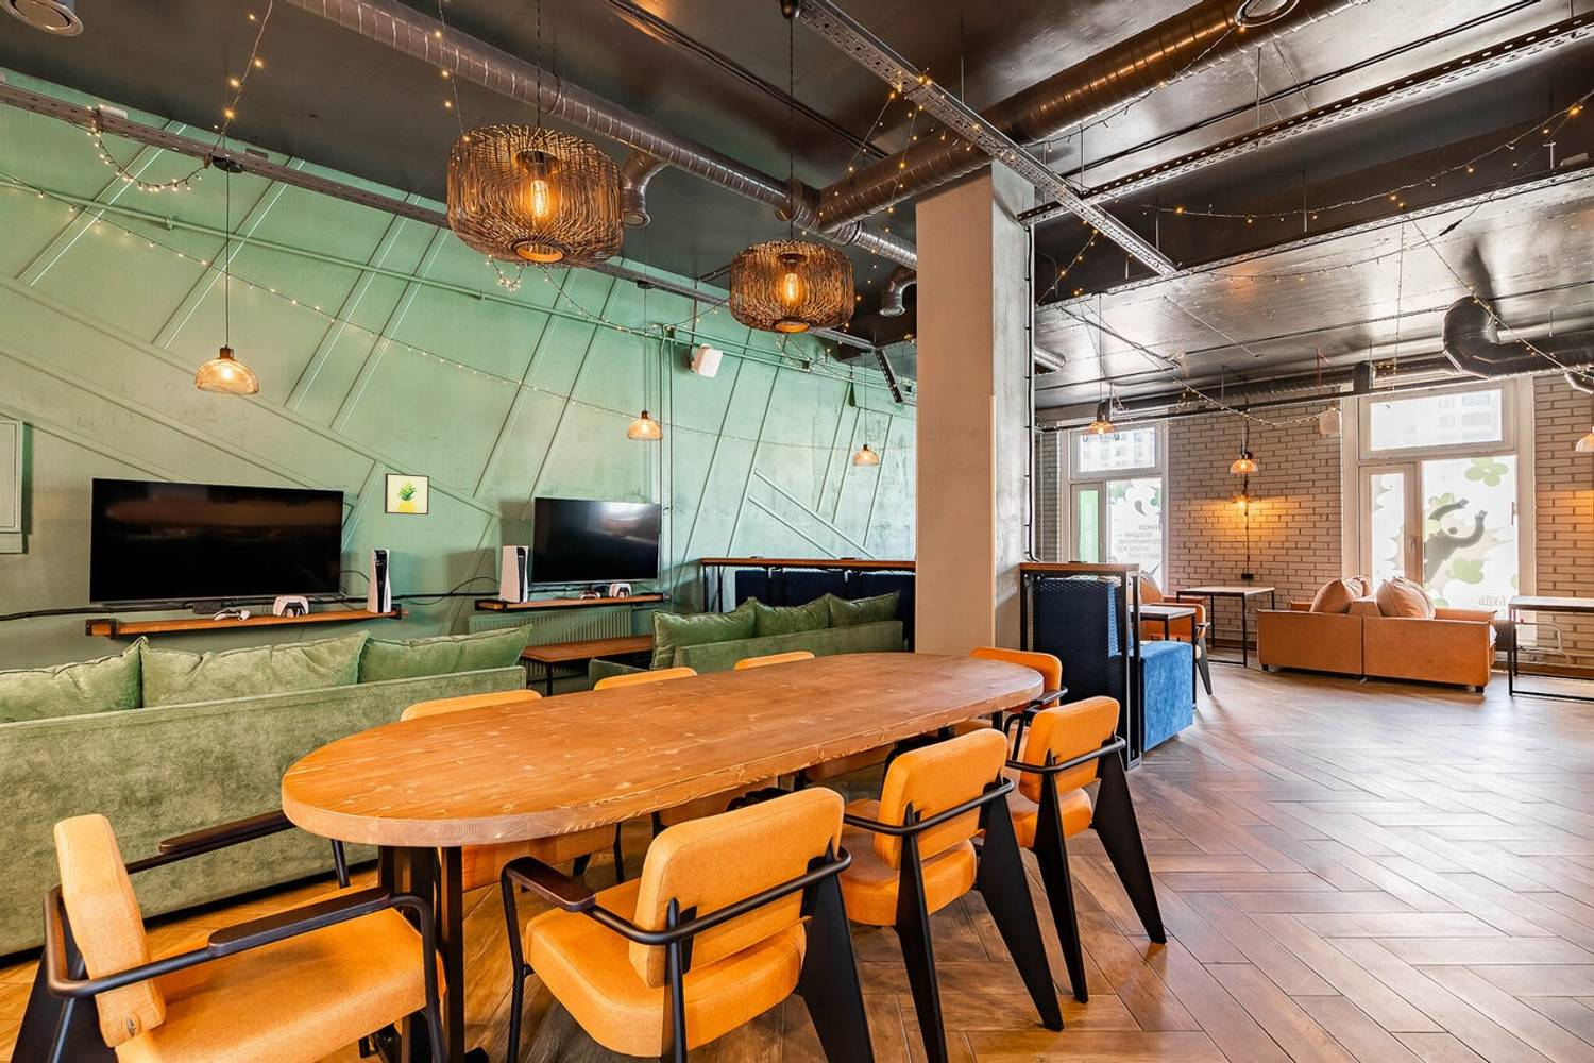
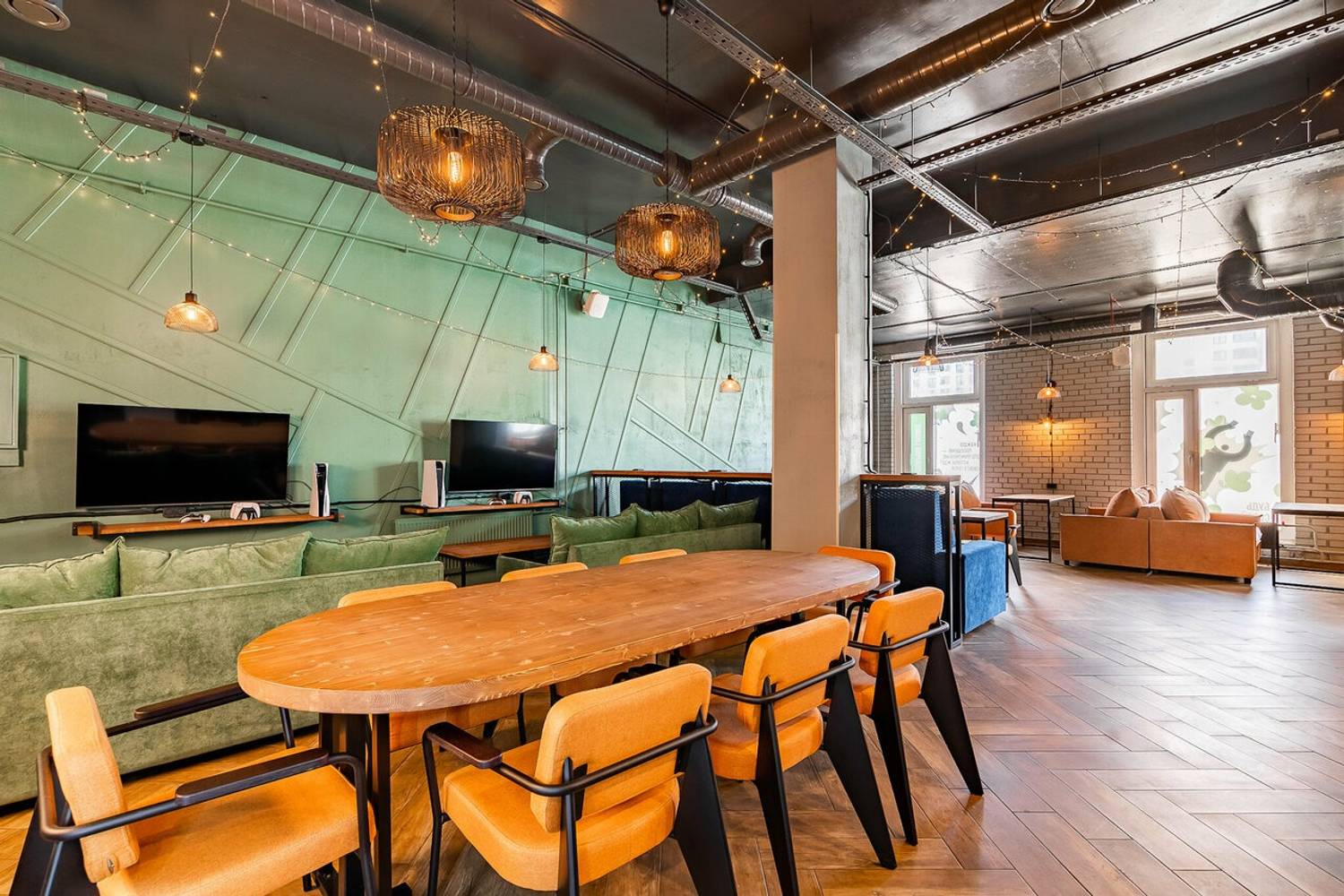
- wall art (407, 495)
